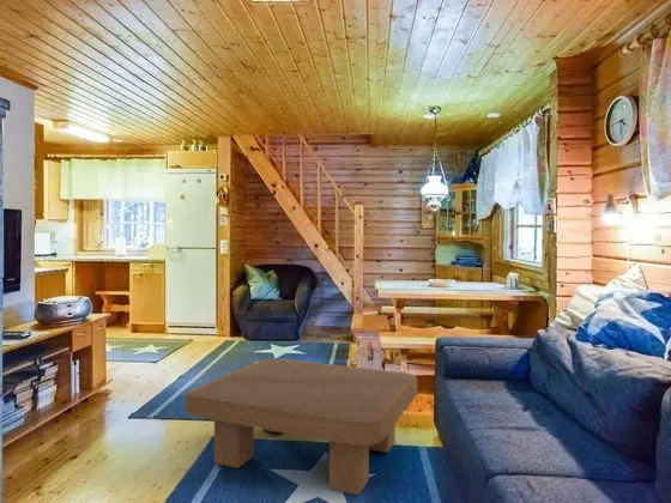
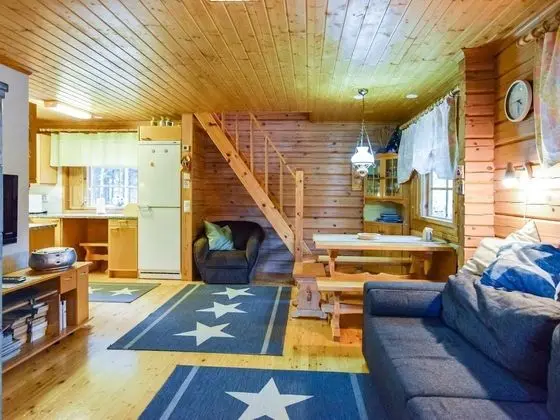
- coffee table (308, 418)
